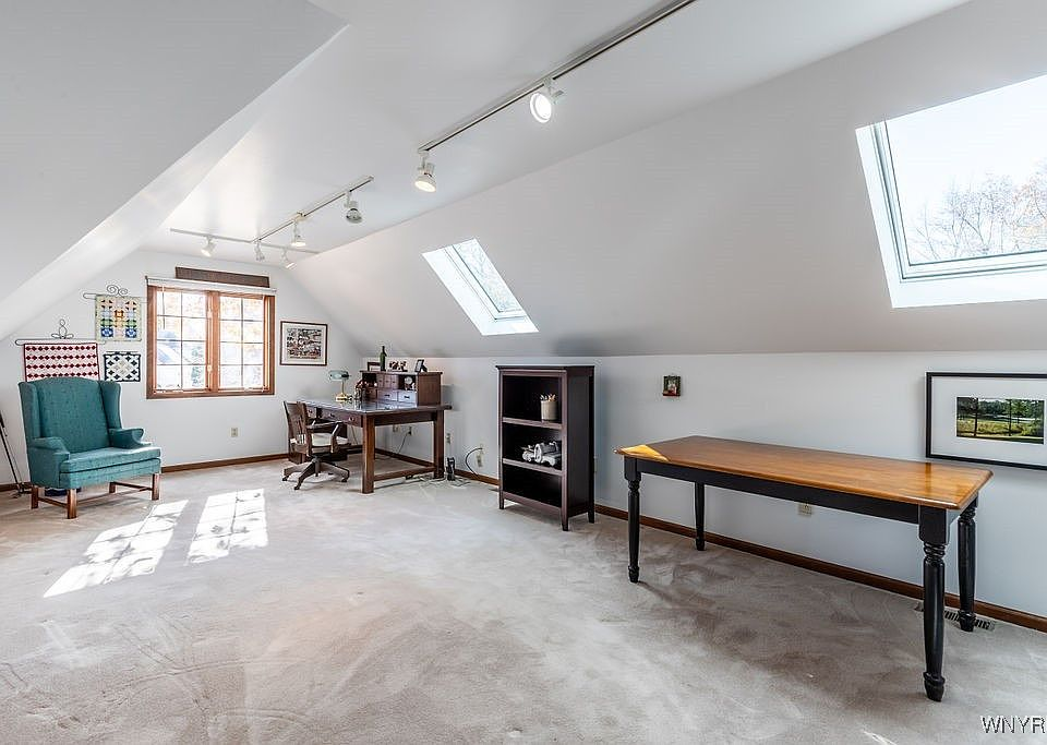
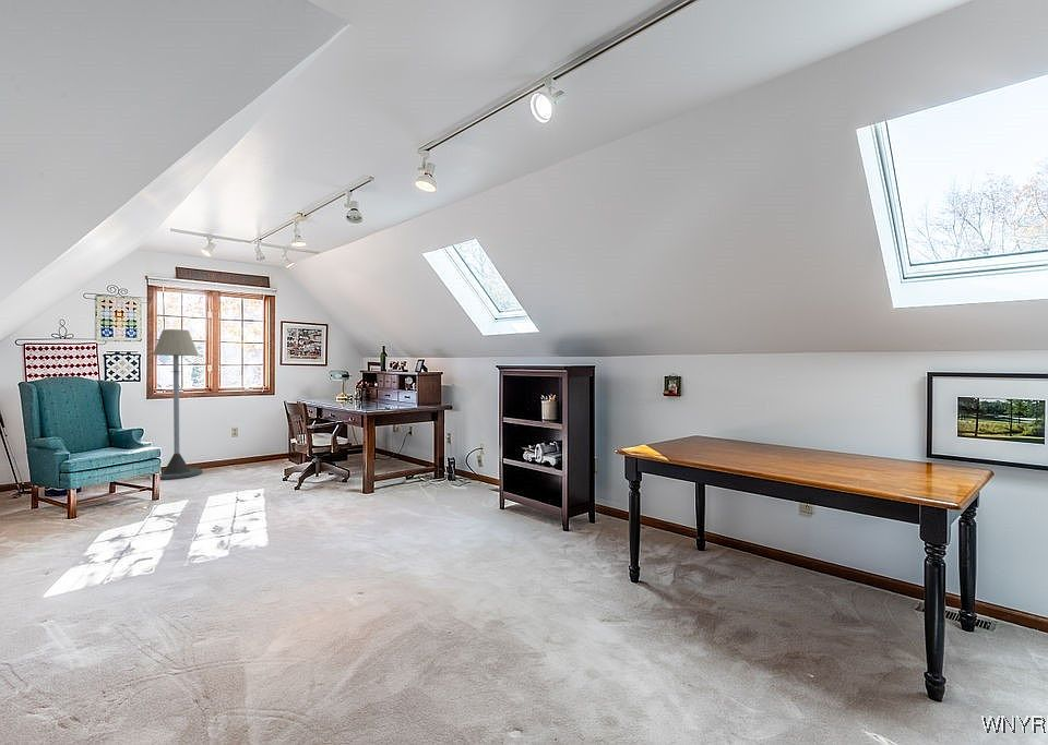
+ floor lamp (176, 401)
